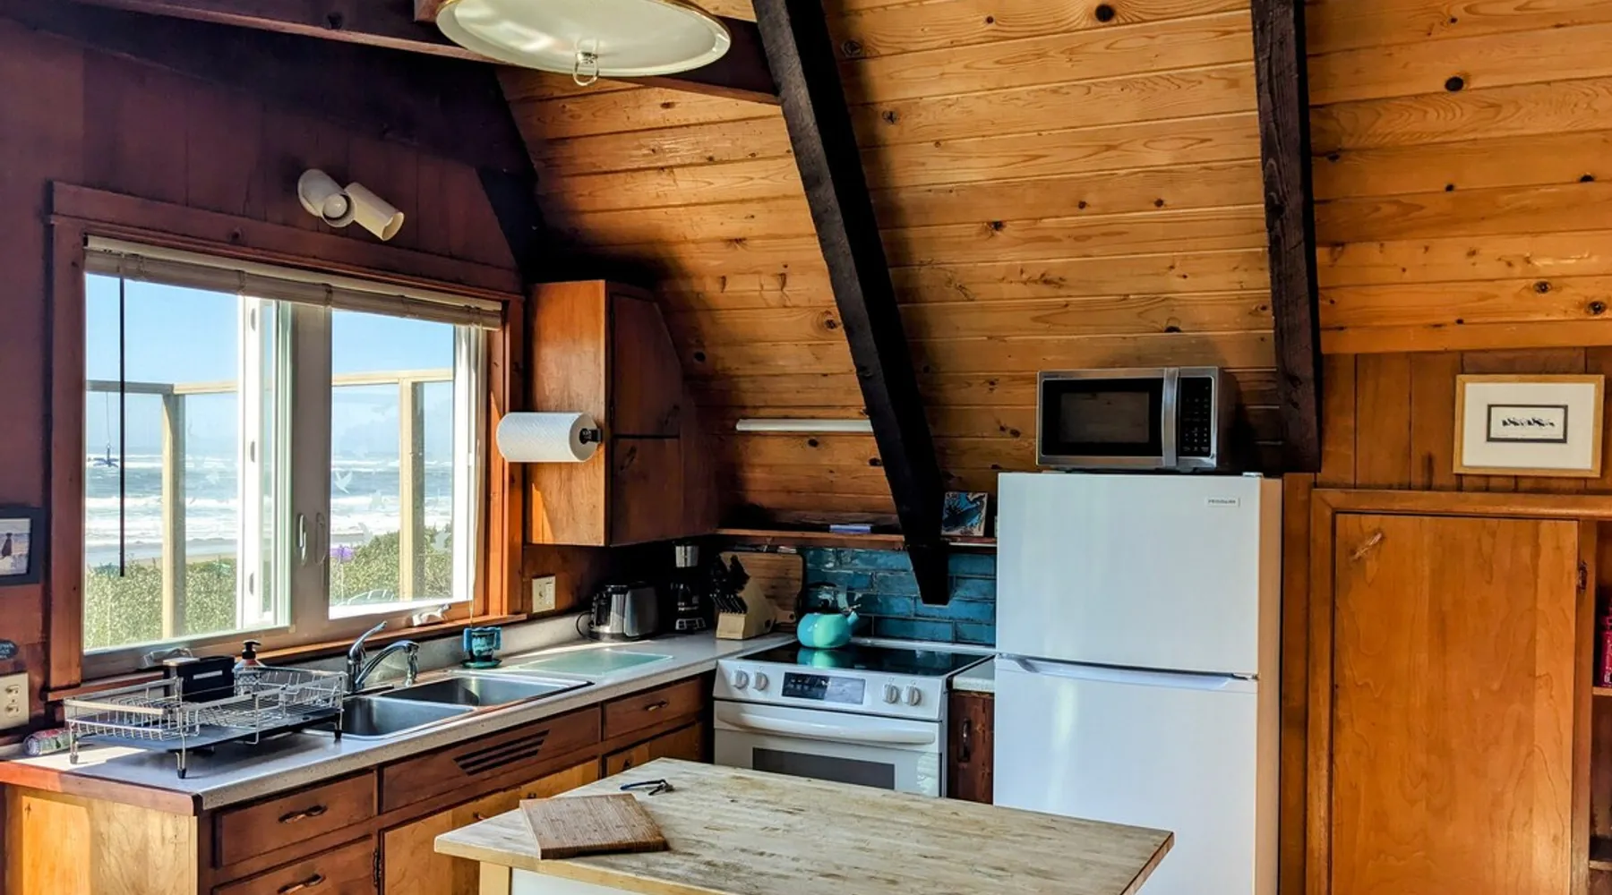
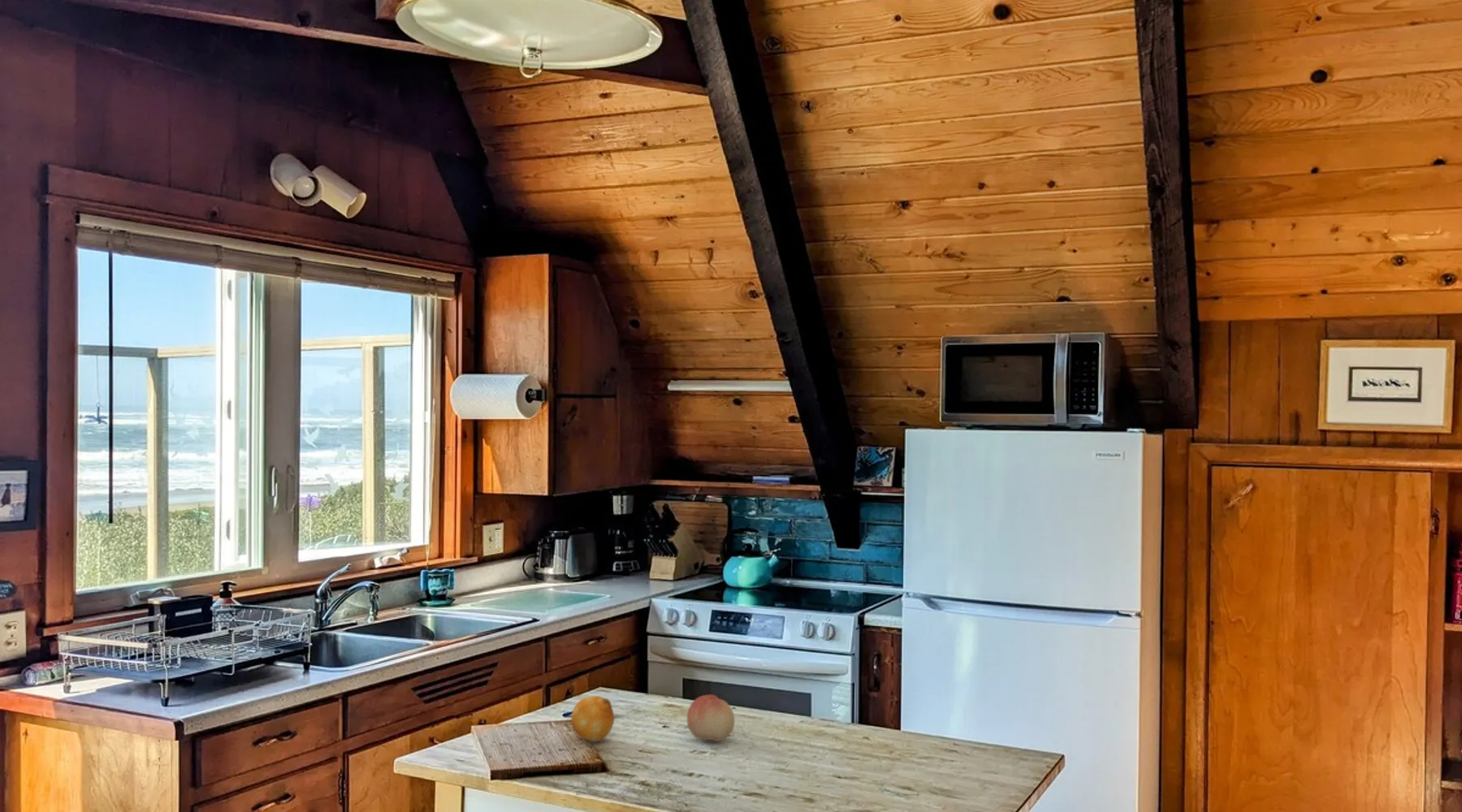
+ fruit (711, 718)
+ fruit (592, 718)
